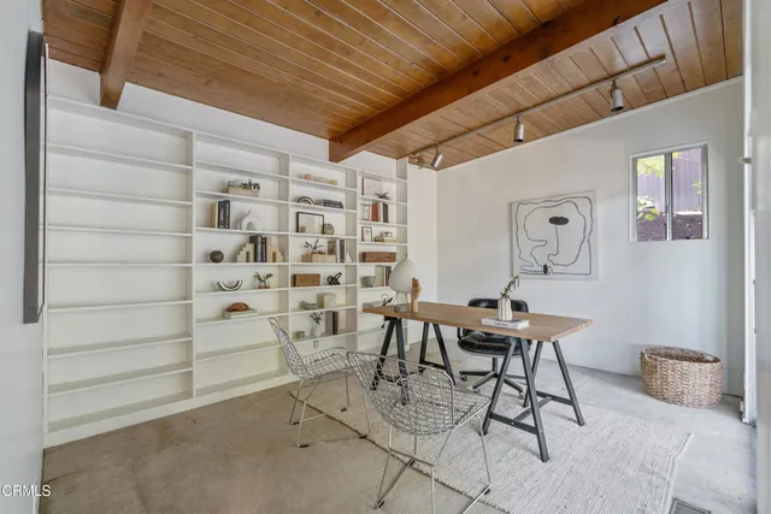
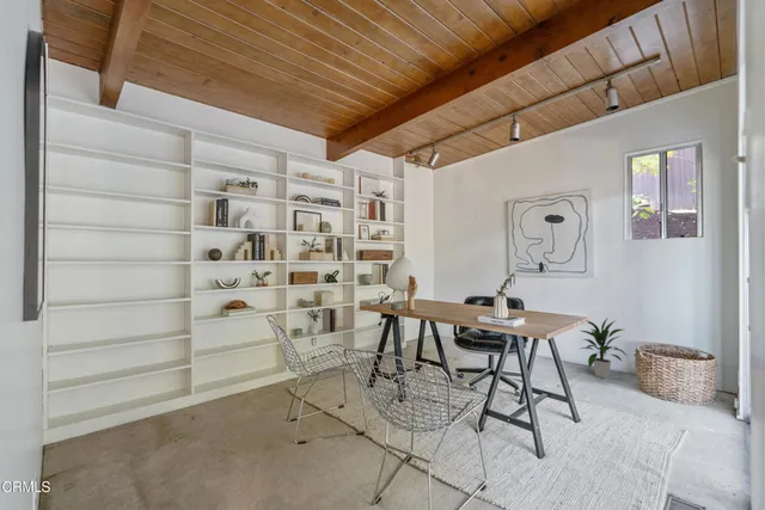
+ indoor plant (600, 345)
